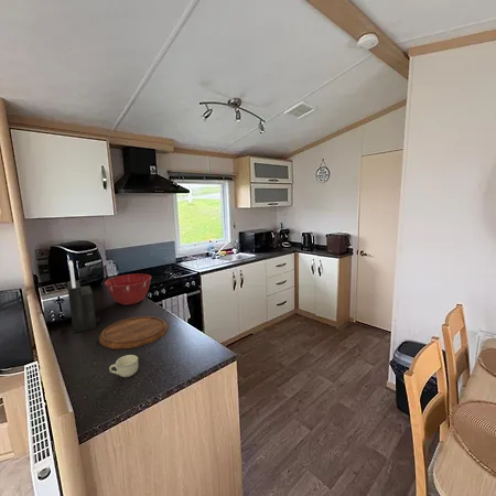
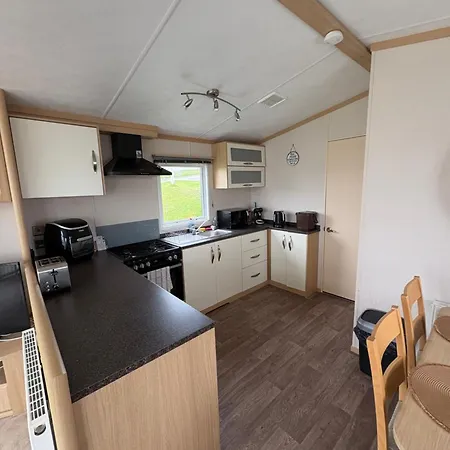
- cutting board (134, 330)
- mixing bowl (129, 290)
- knife block (83, 293)
- cup (123, 367)
